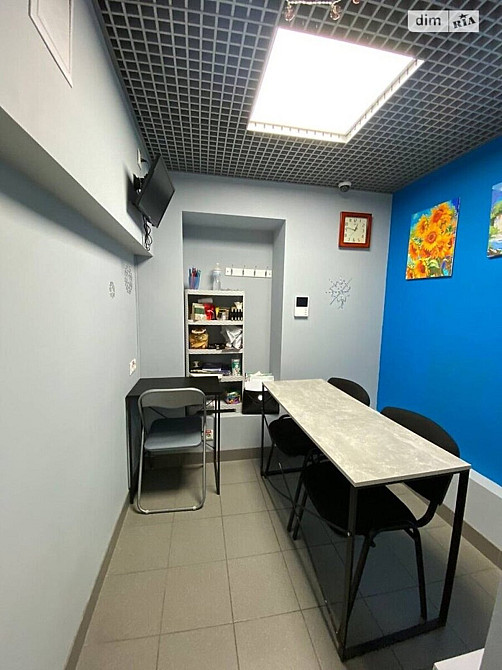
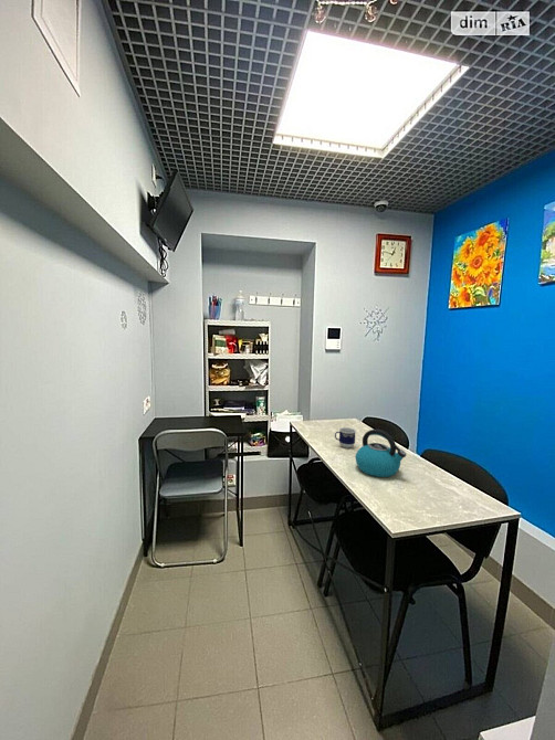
+ kettle (380, 451)
+ cup (344, 437)
